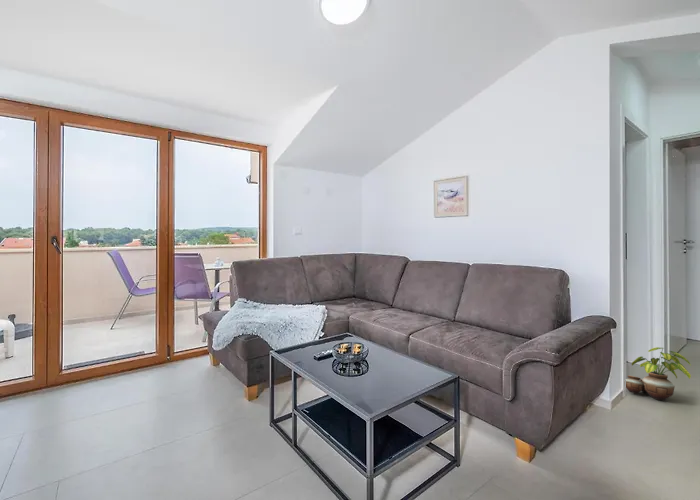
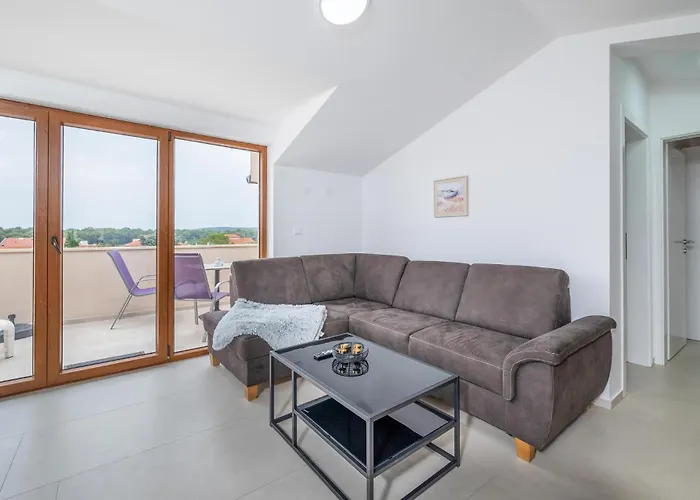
- potted plant (657, 372)
